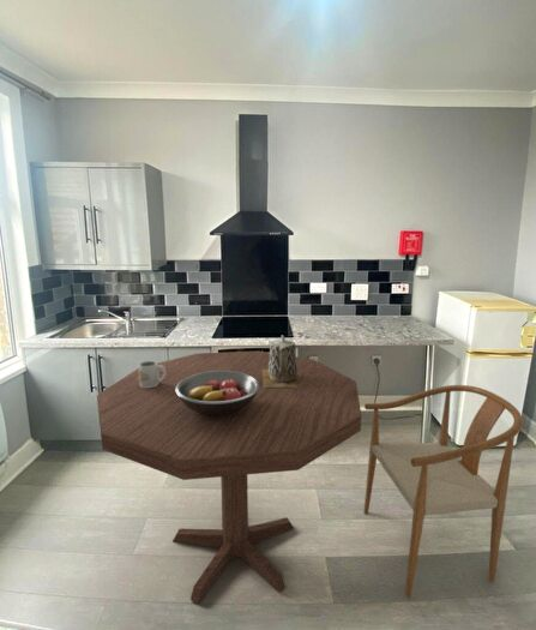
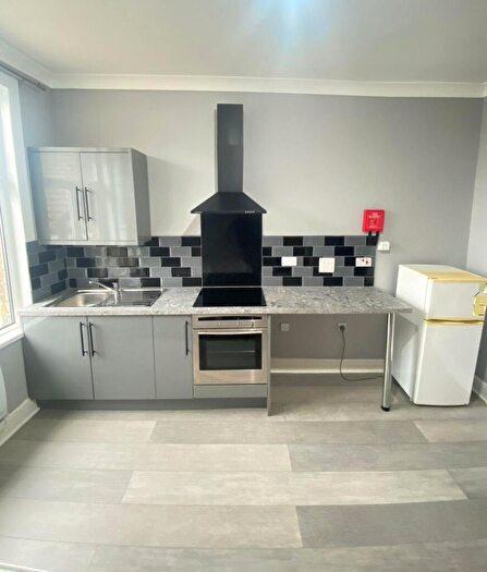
- teapot (279, 356)
- mug (152, 373)
- dining table (234, 470)
- fruit bowl (218, 392)
- chair (438, 474)
